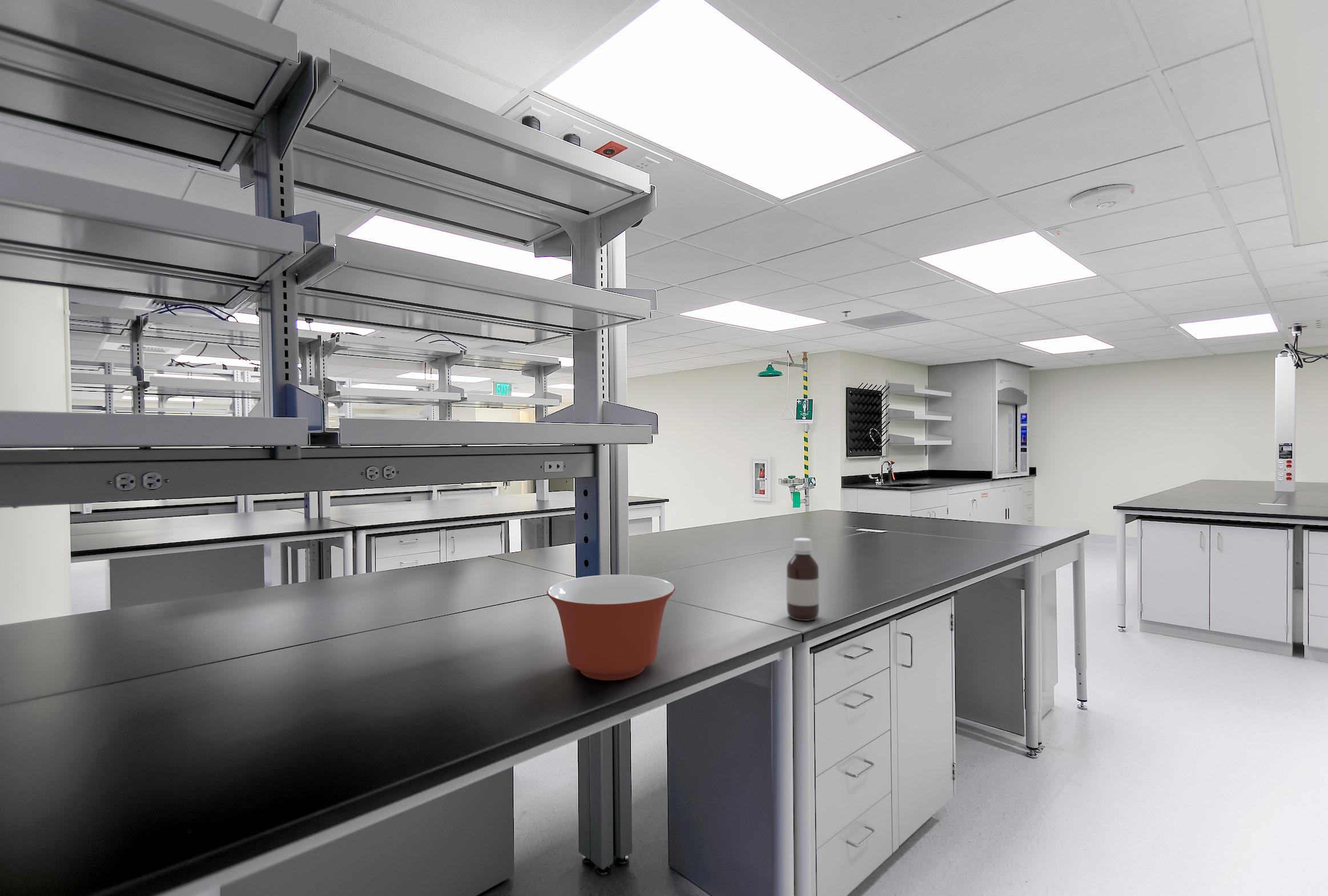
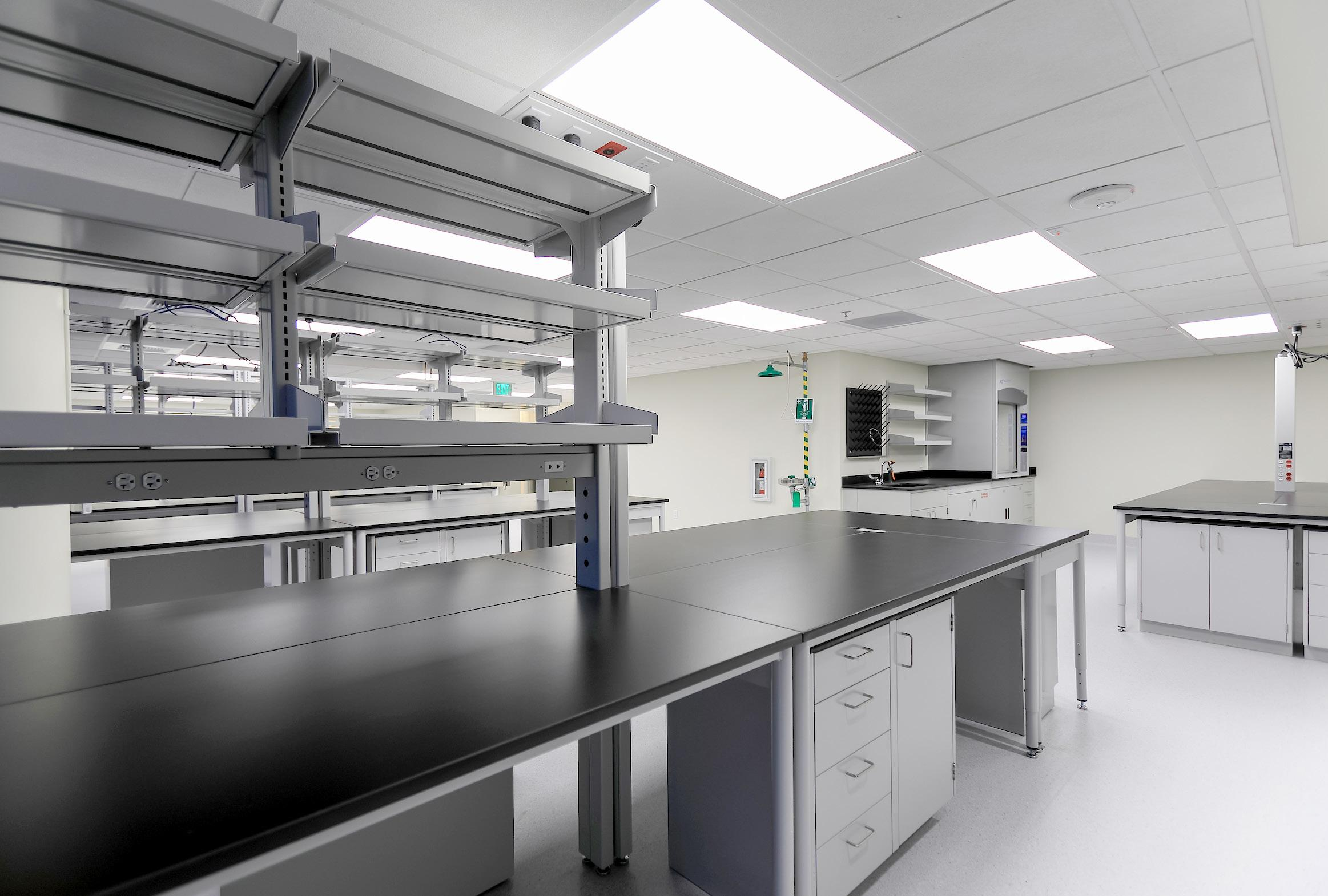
- bottle (802, 578)
- mixing bowl (611, 628)
